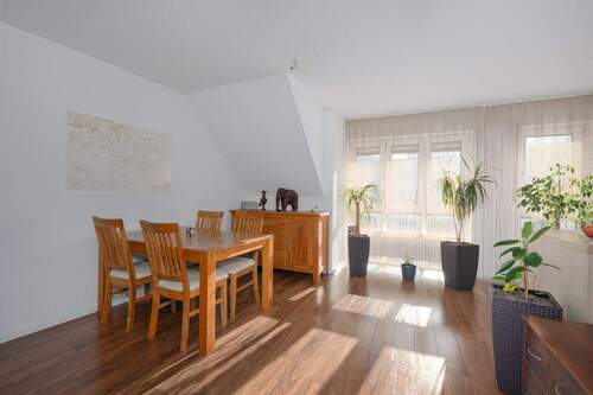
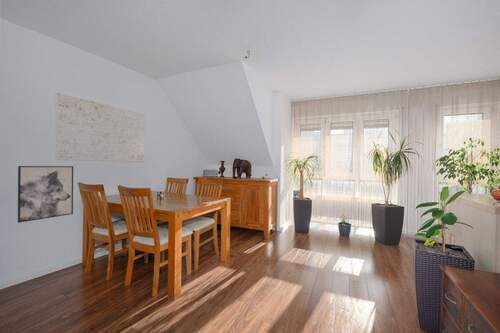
+ wall art (47, 192)
